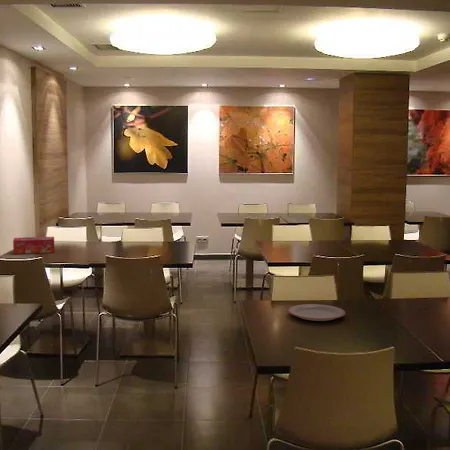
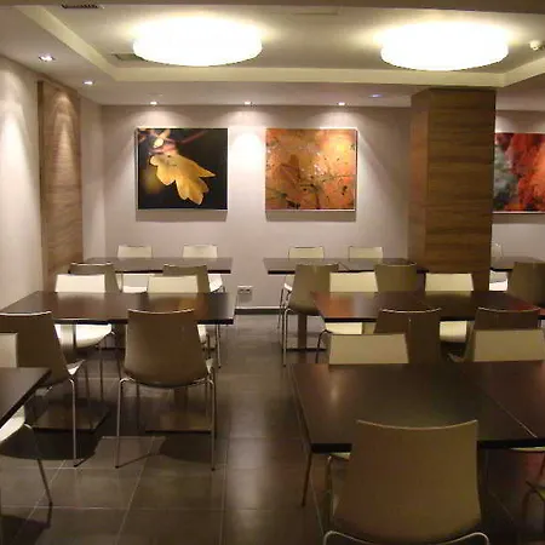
- plate (316, 313)
- tissue box (34, 245)
